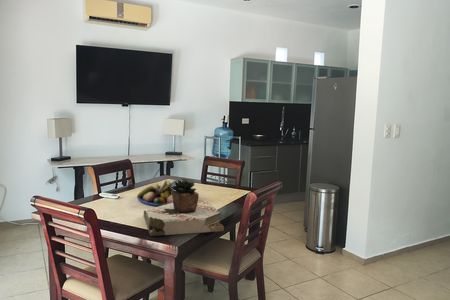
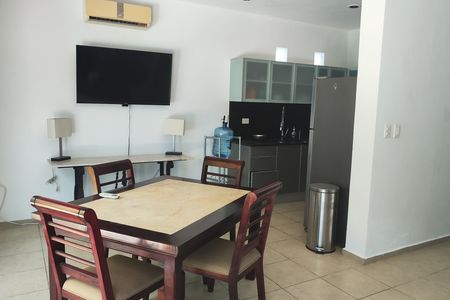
- fruit bowl (166, 189)
- succulent plant (182, 201)
